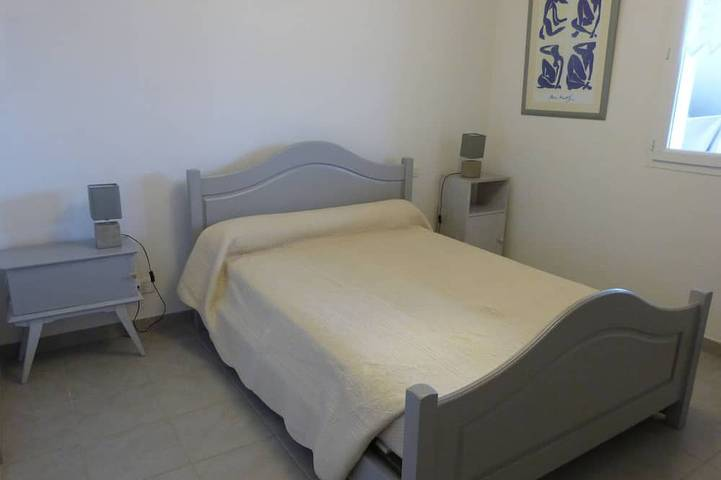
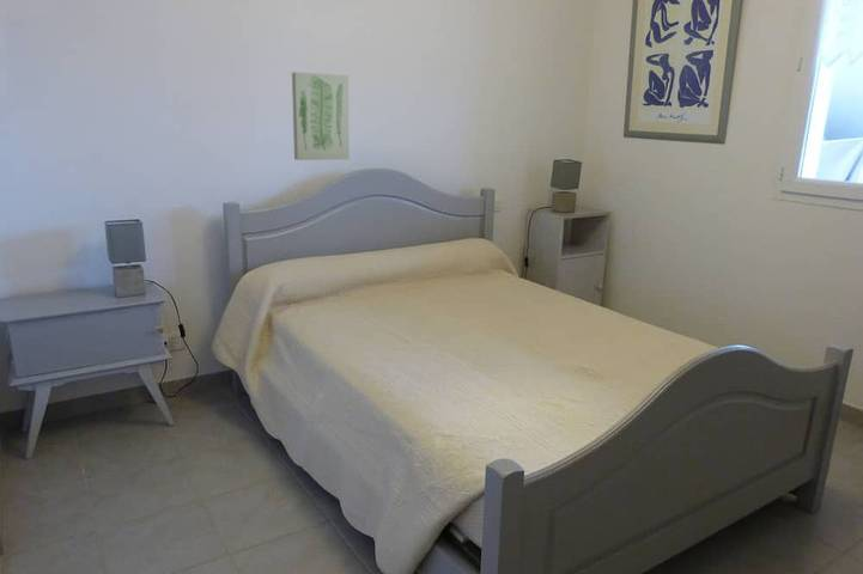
+ wall art (321, 117)
